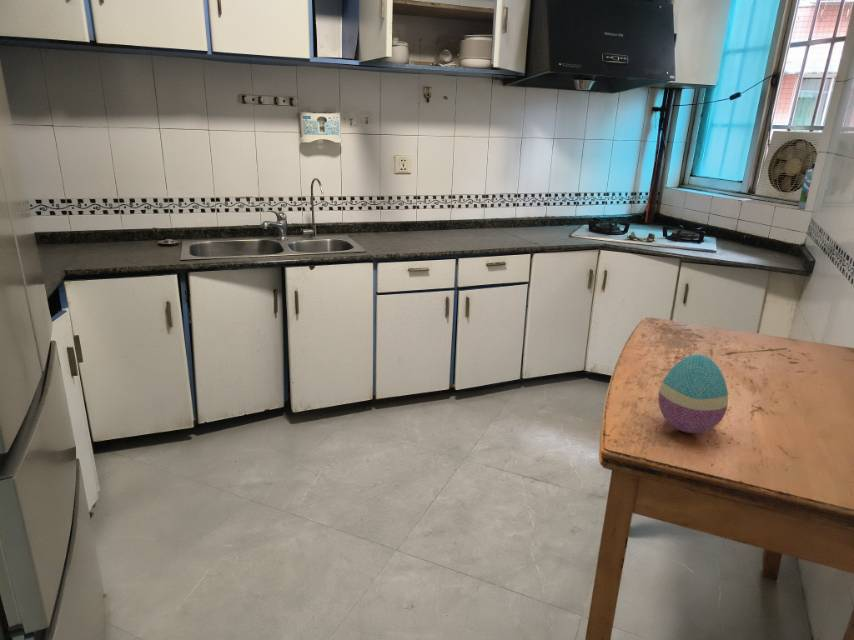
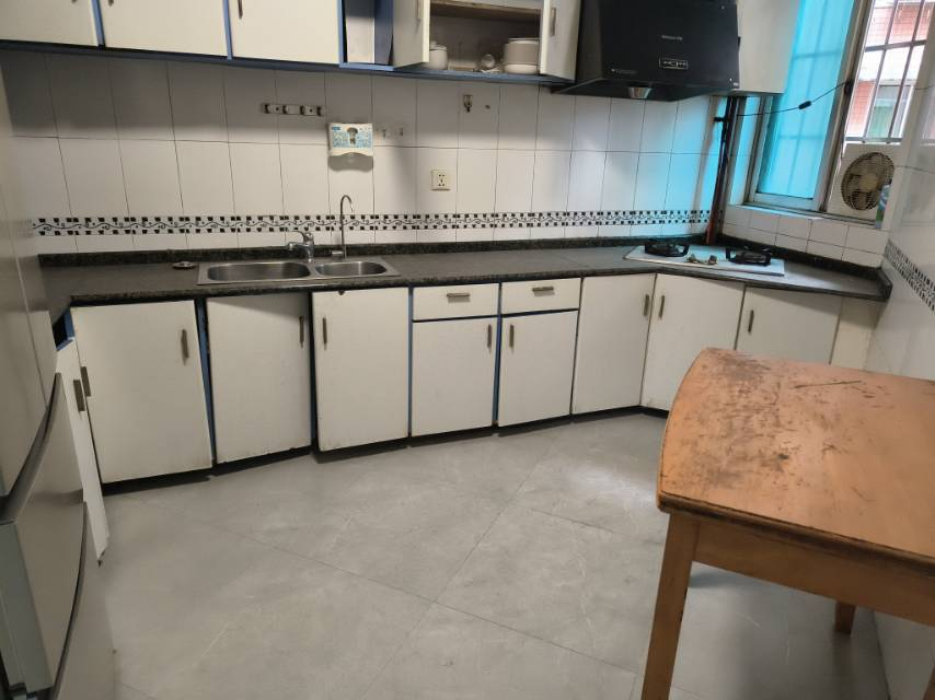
- decorative egg (693, 393)
